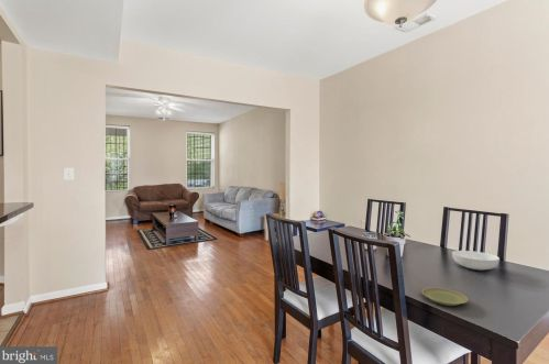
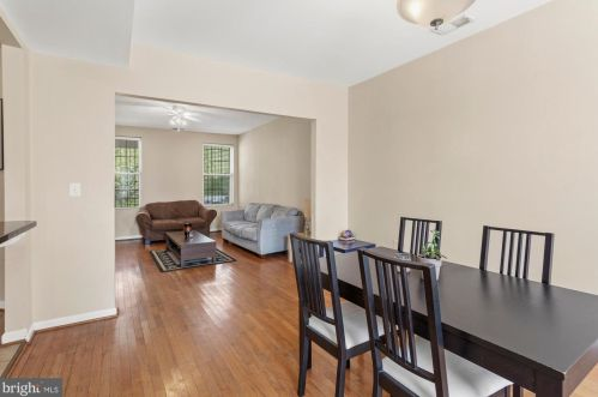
- plate (443, 297)
- serving bowl (474, 261)
